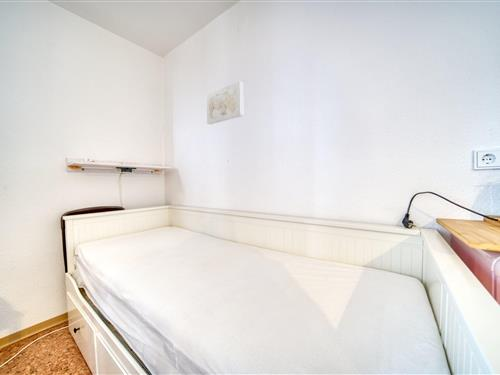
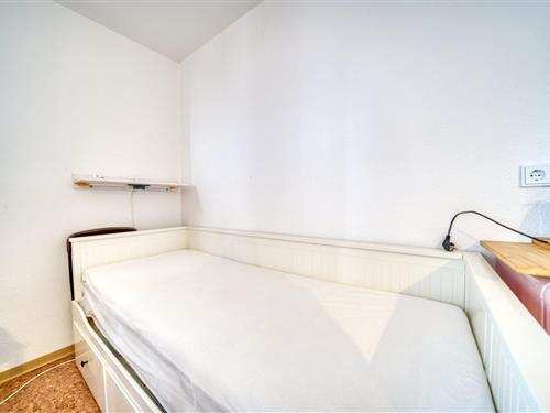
- wall art (223, 104)
